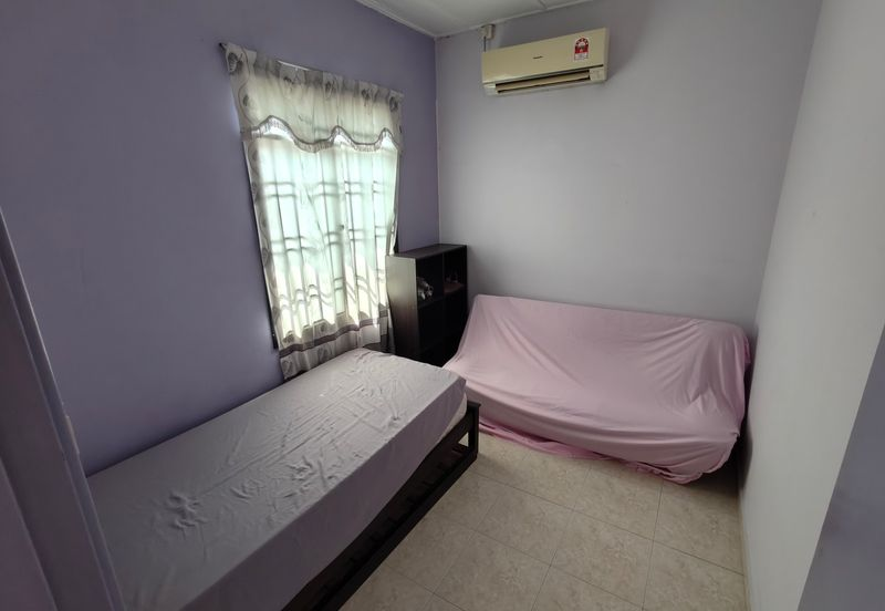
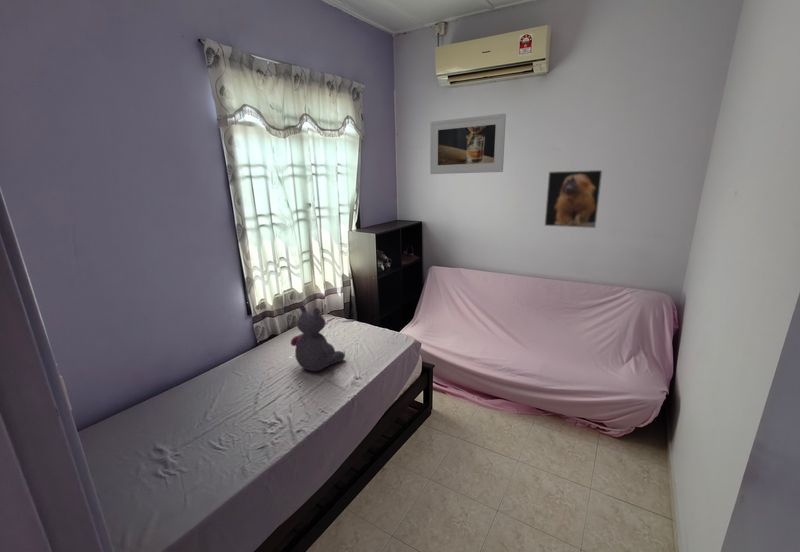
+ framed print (465, 146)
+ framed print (572, 199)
+ stuffed bear (318, 334)
